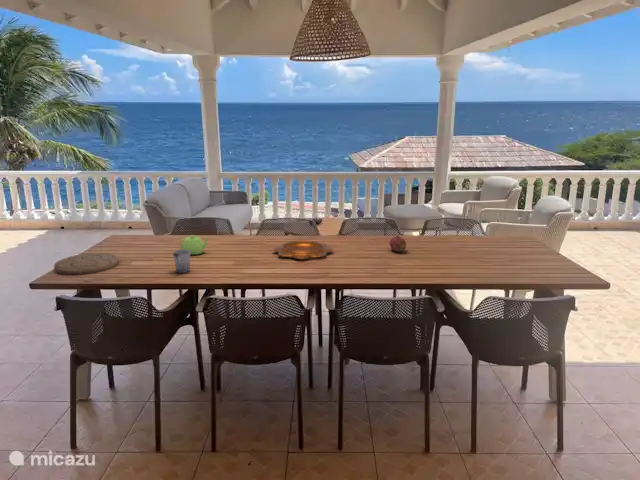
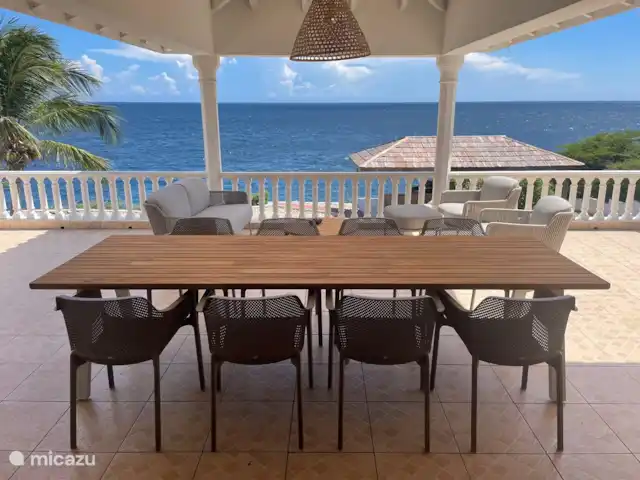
- cup (181, 262)
- teapot (194, 244)
- decorative bowl (303, 249)
- fruit (397, 243)
- cutting board (87, 263)
